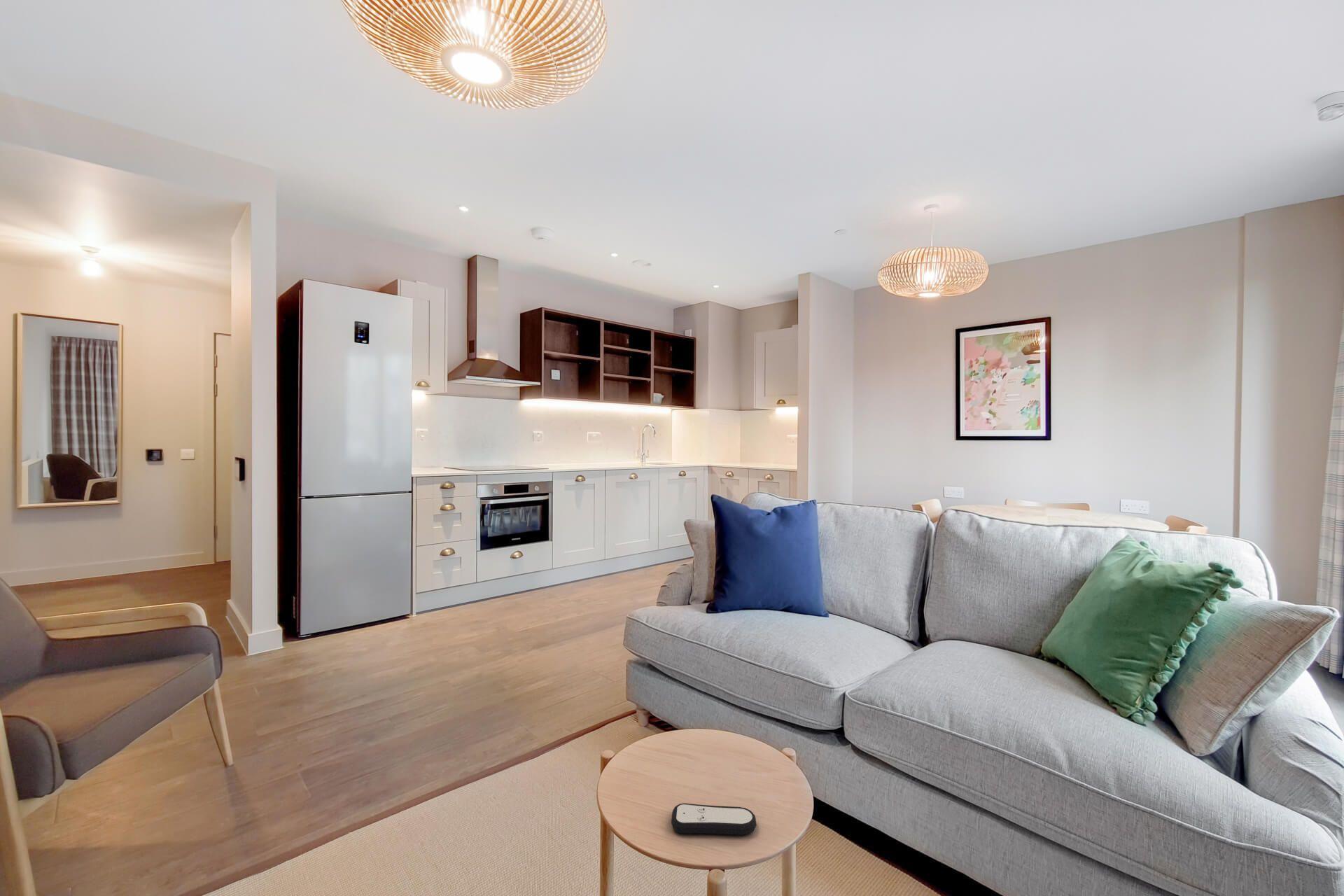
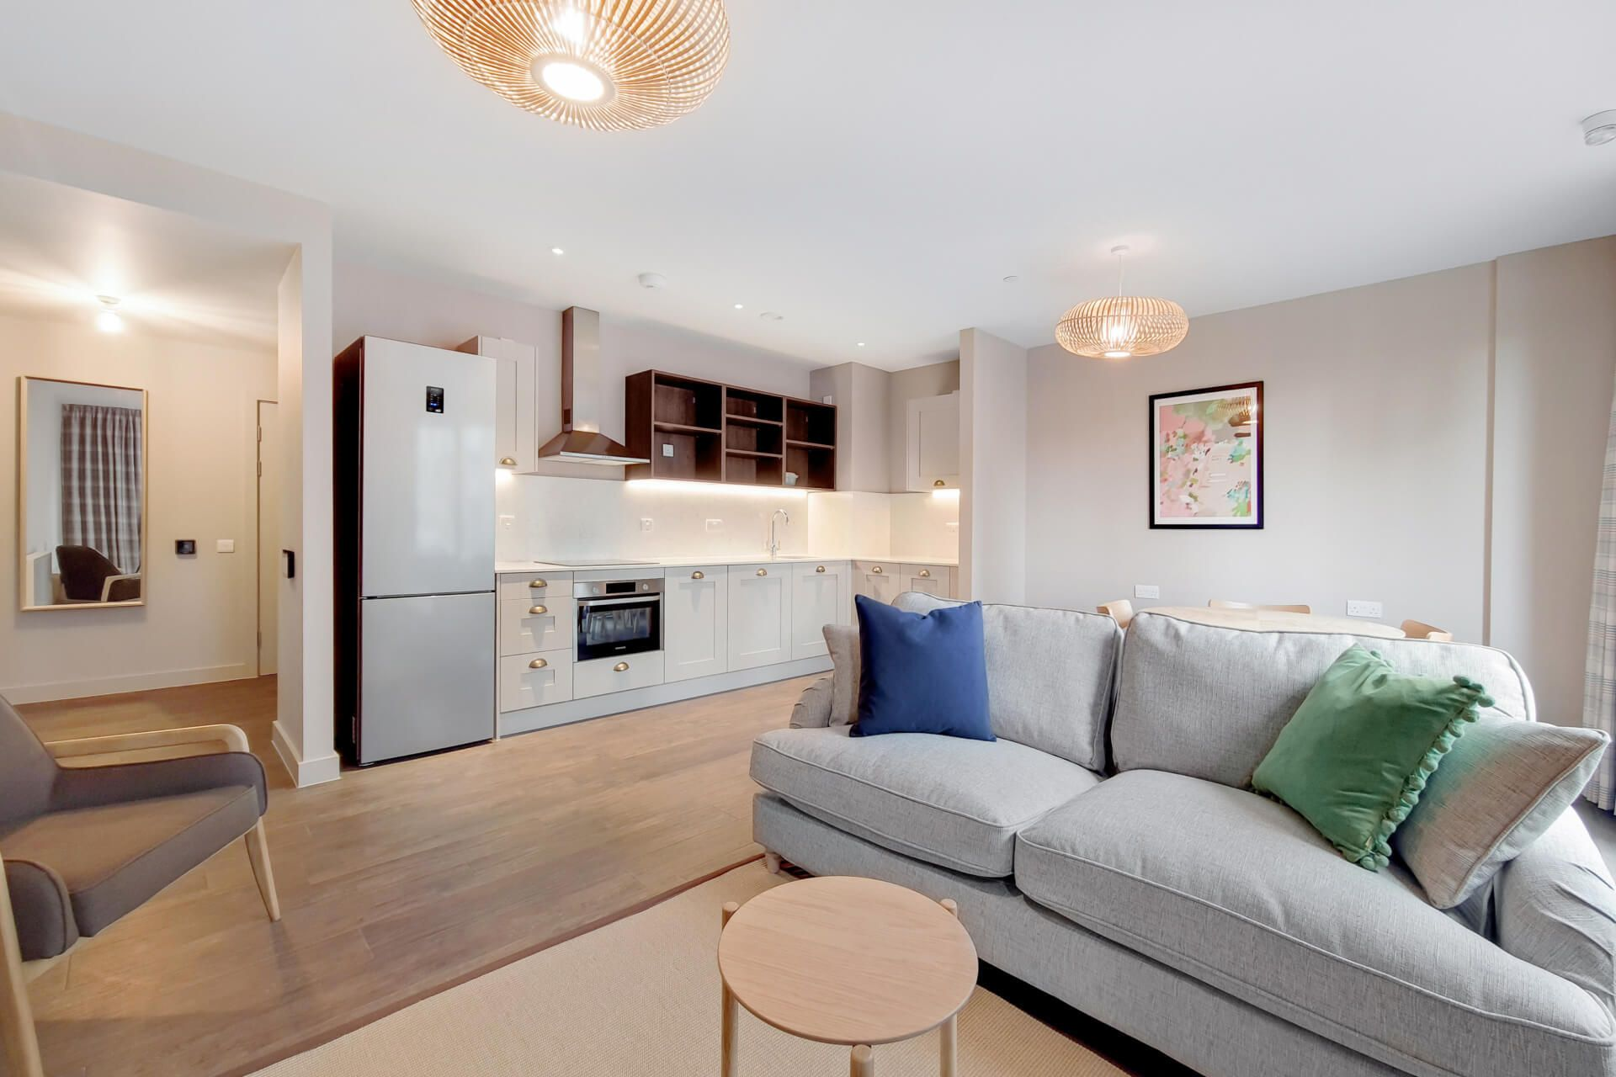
- remote control (713, 818)
